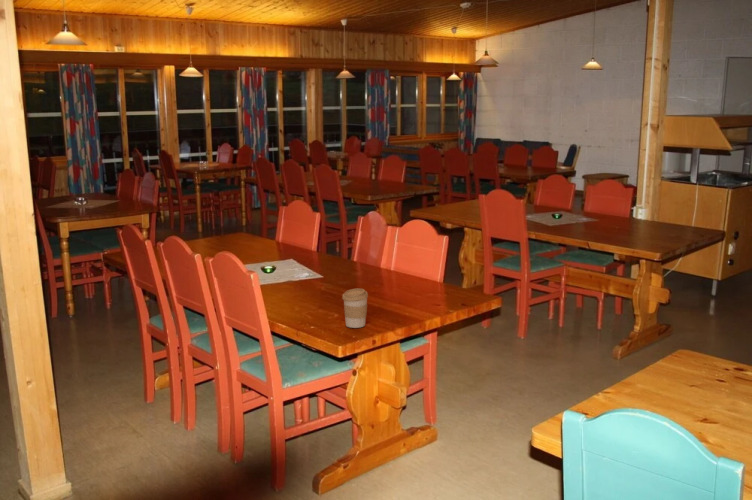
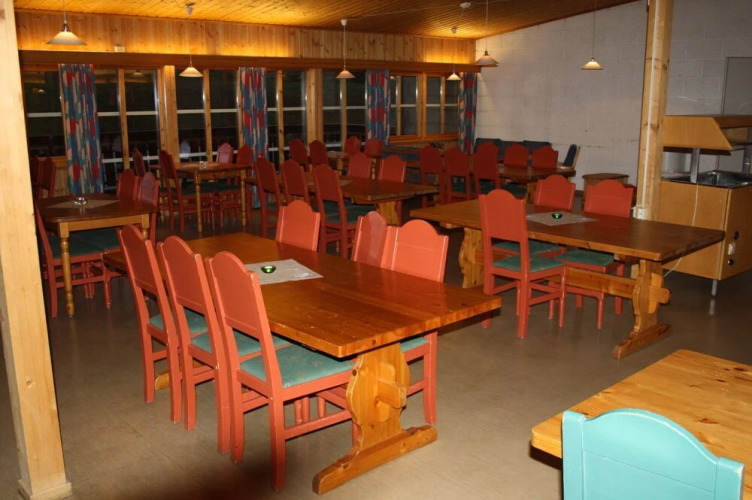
- coffee cup (355, 307)
